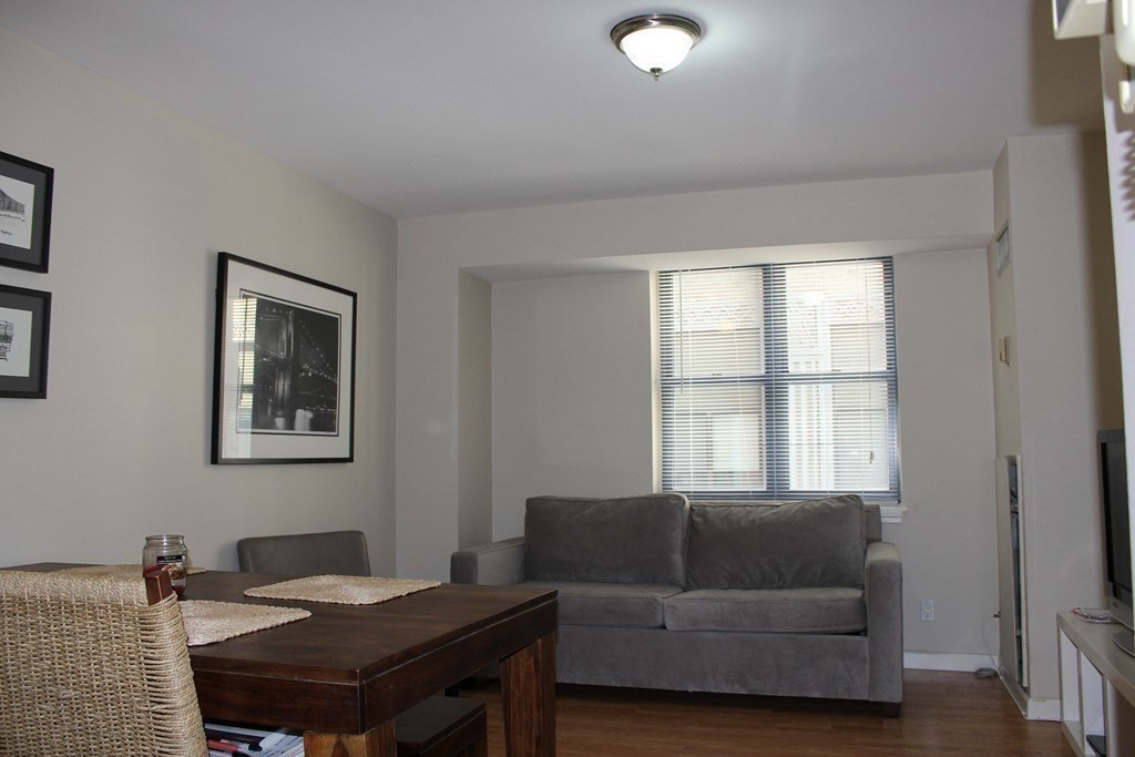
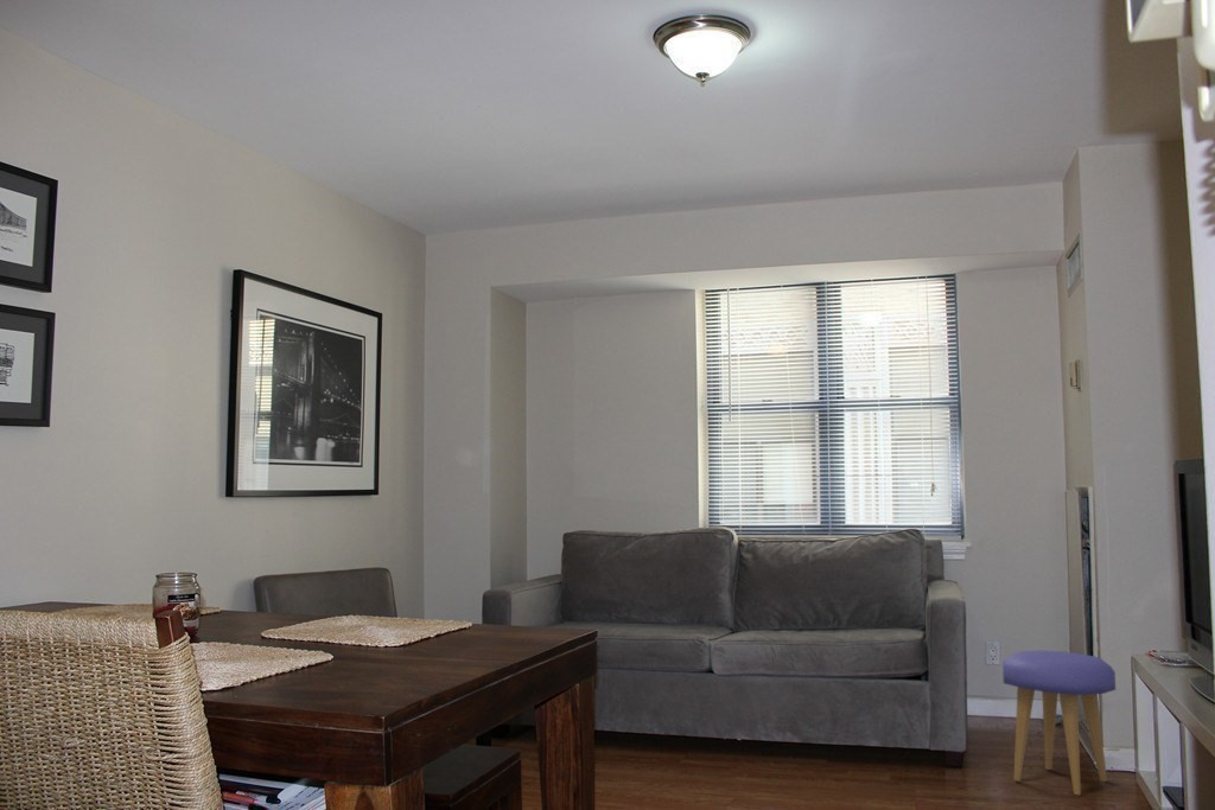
+ stool (1055, 719)
